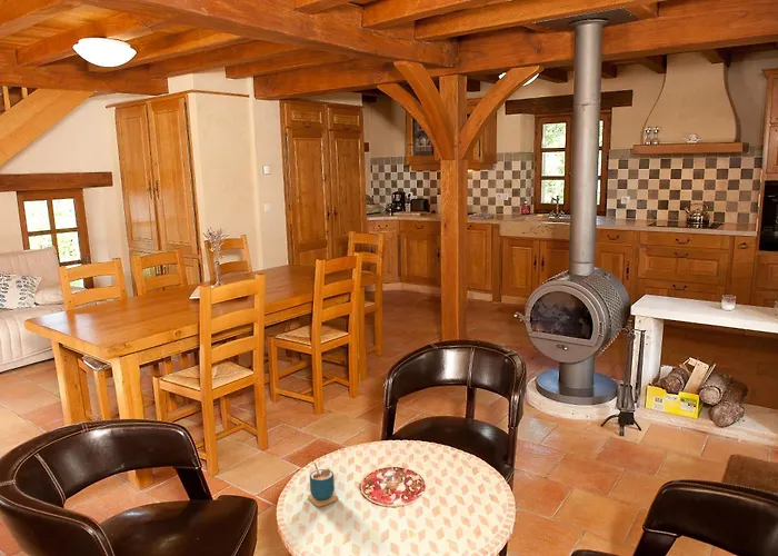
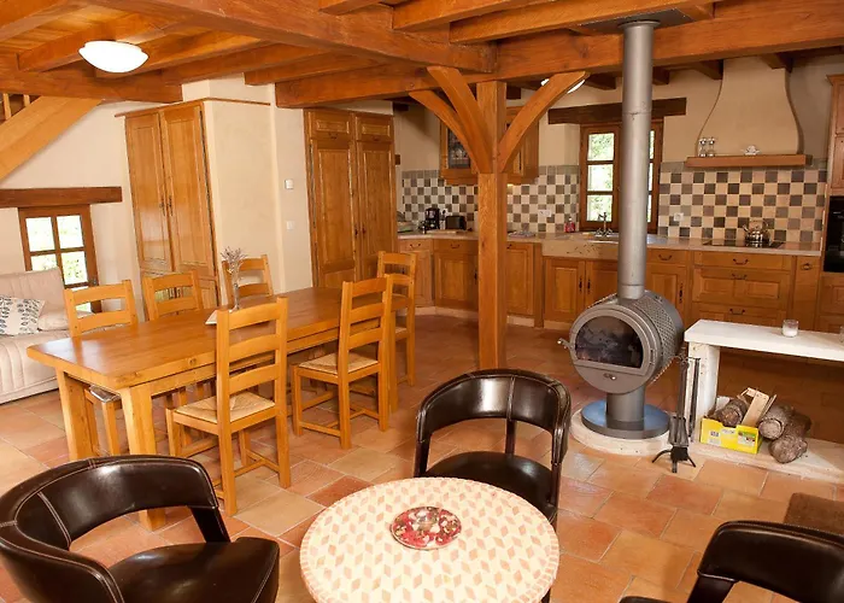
- cup (321, 478)
